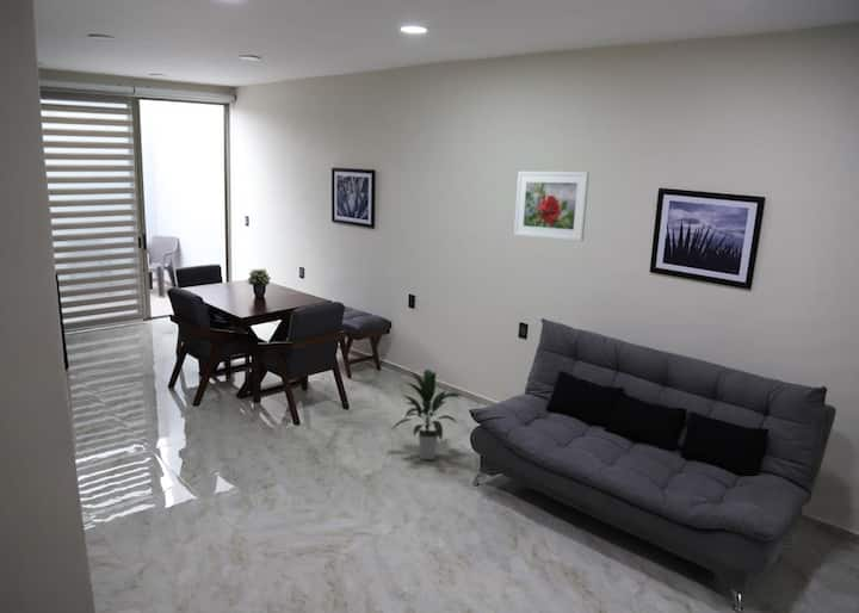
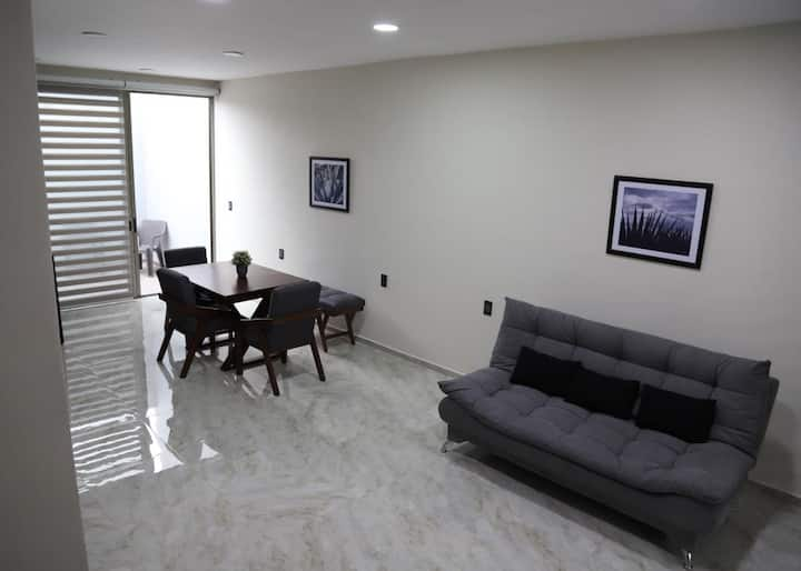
- indoor plant (426, 411)
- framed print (549, 205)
